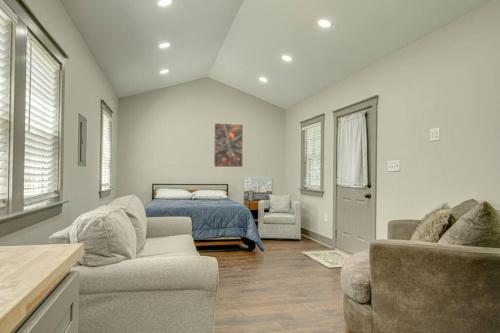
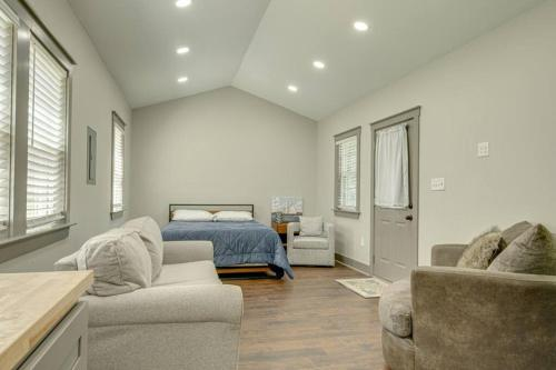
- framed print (228, 145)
